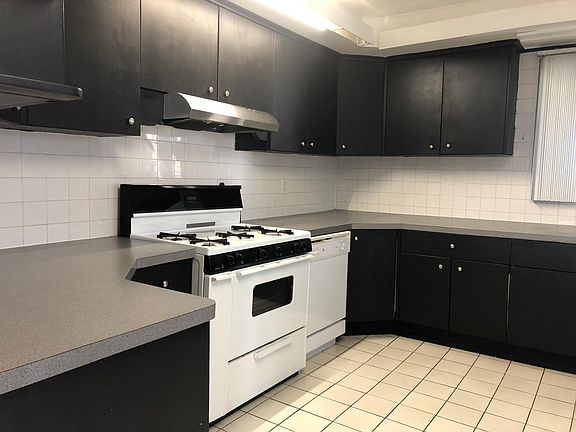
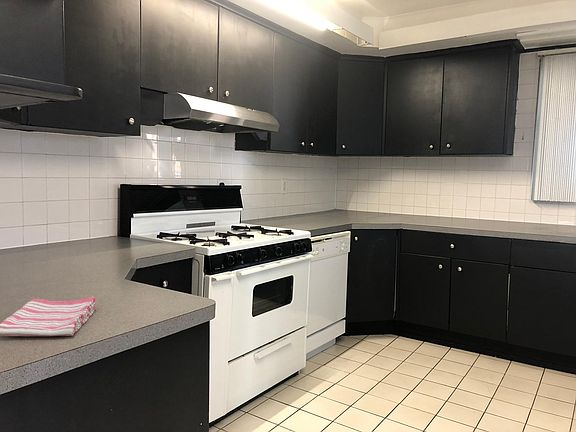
+ dish towel (49, 314)
